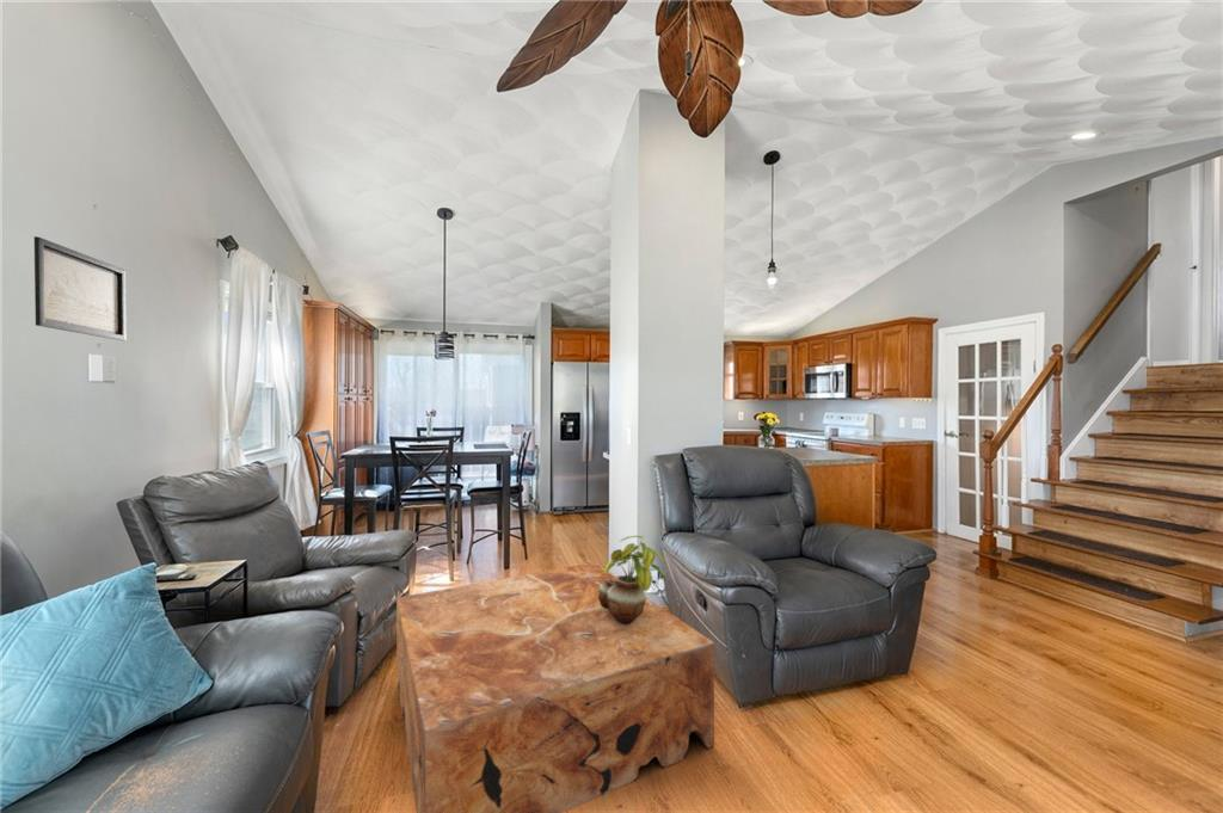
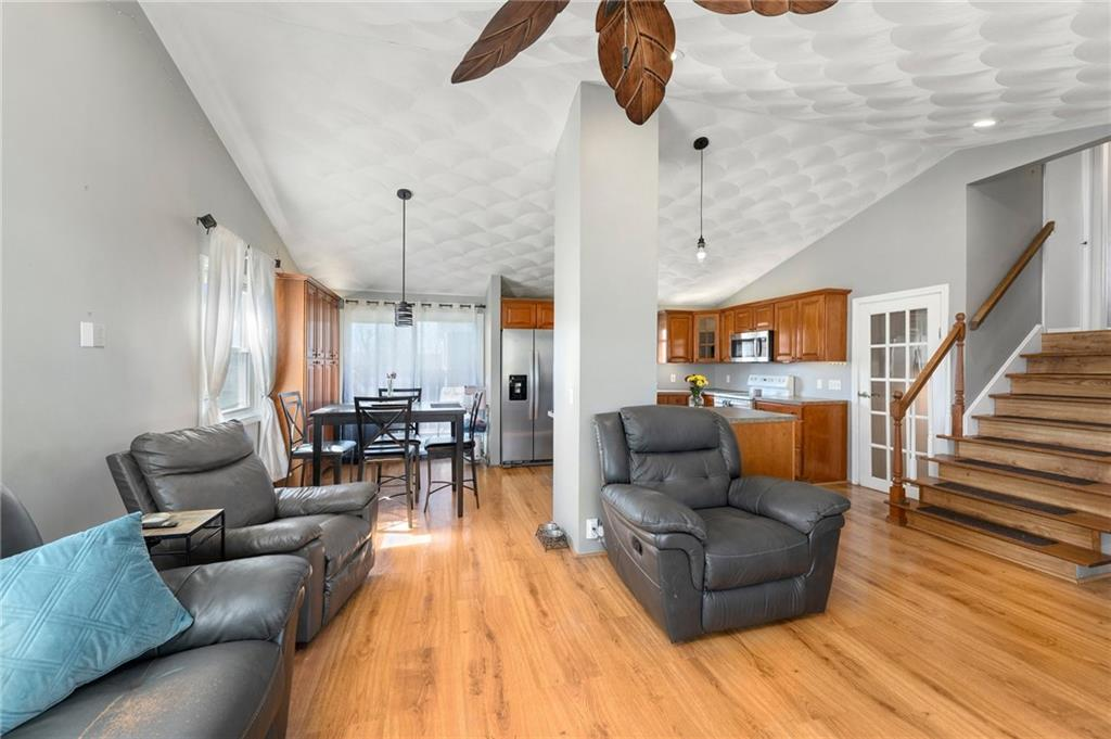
- coffee table (539, 664)
- wall art (85, 294)
- potted plant (631, 575)
